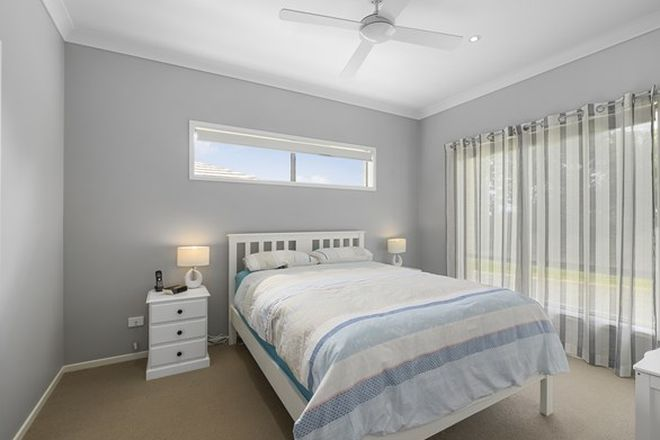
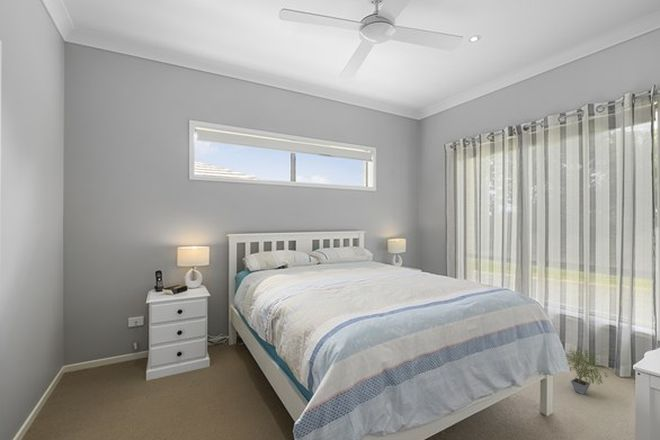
+ potted plant (584, 369)
